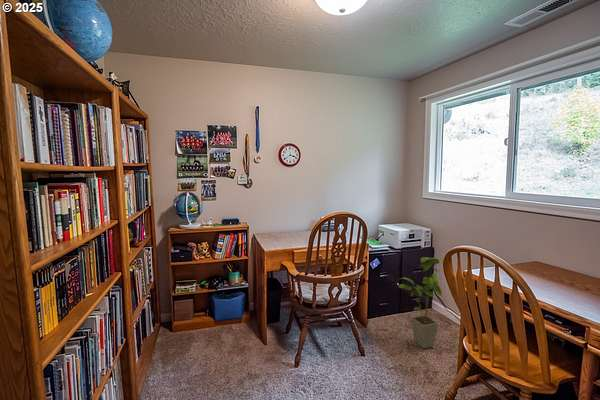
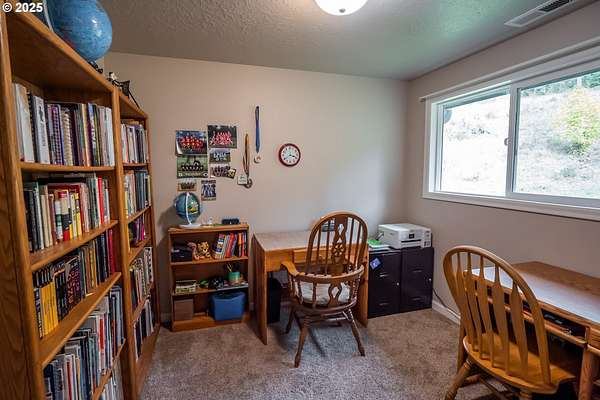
- house plant (426, 301)
